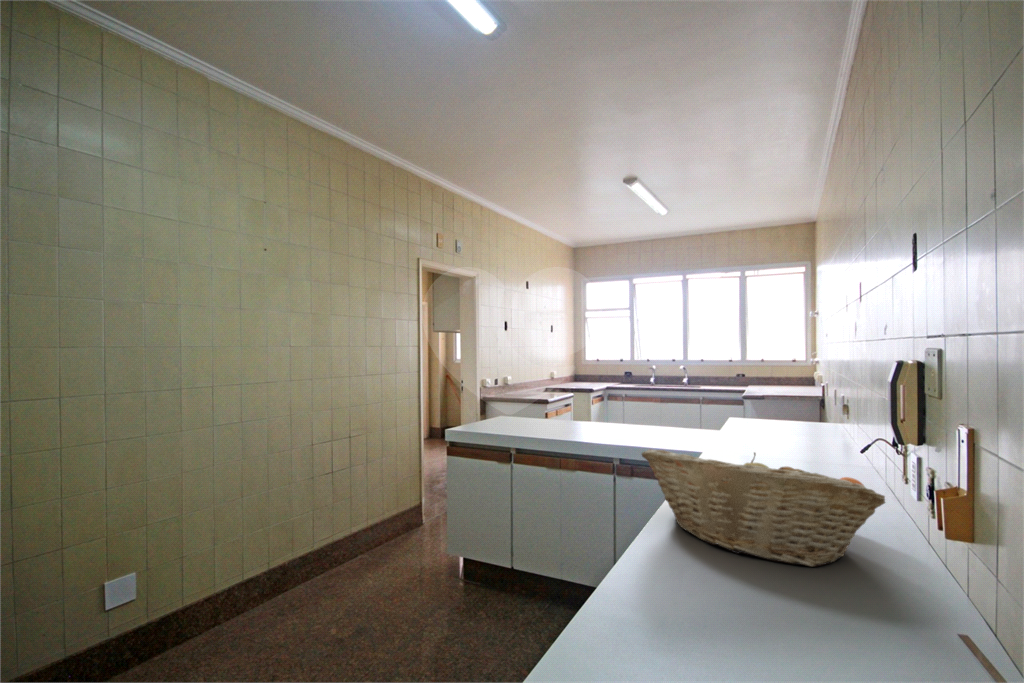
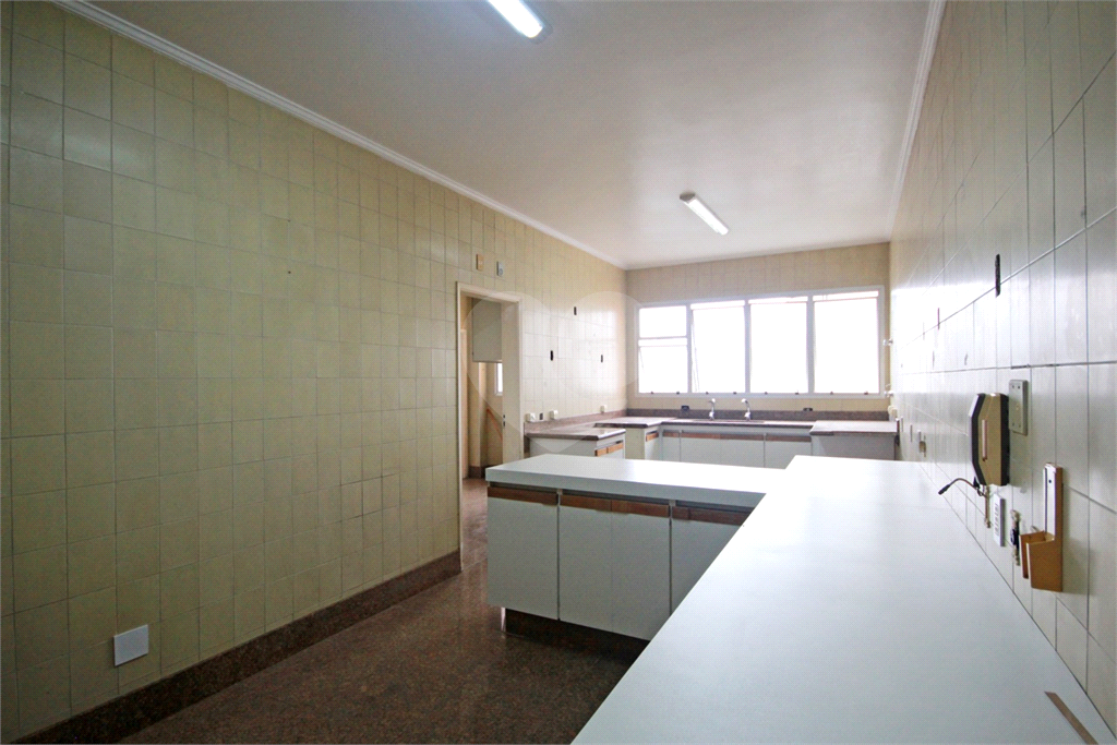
- fruit basket (749, 491)
